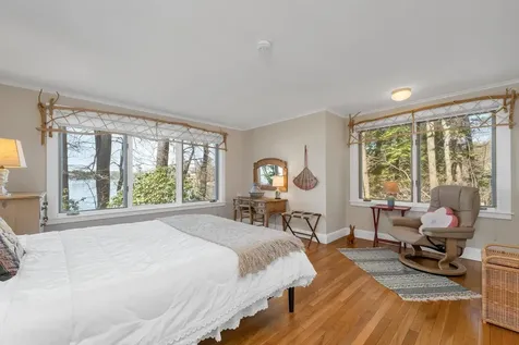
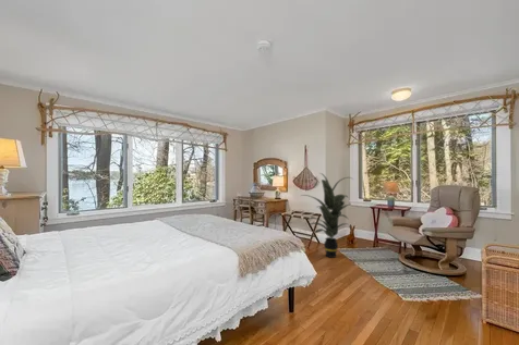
+ indoor plant (328, 213)
